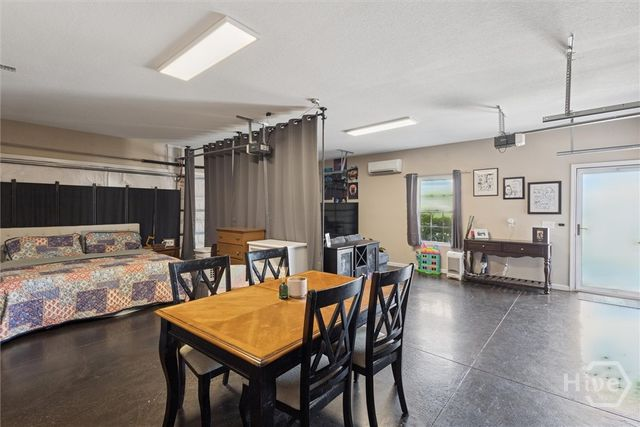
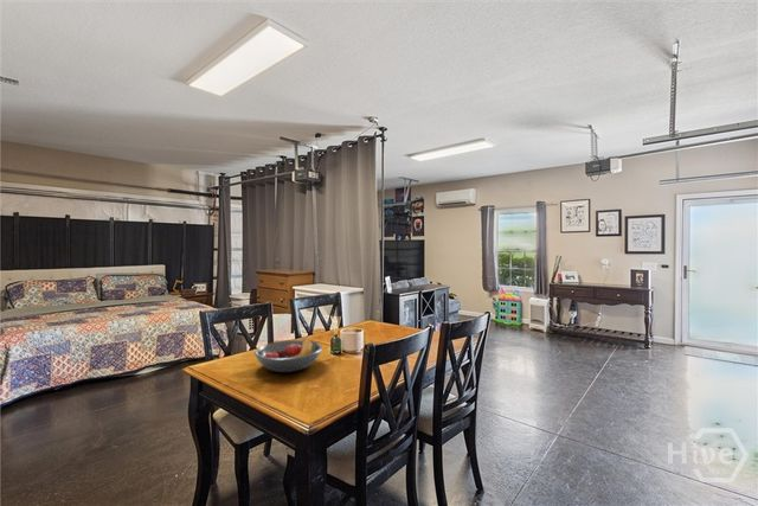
+ fruit bowl (289, 354)
